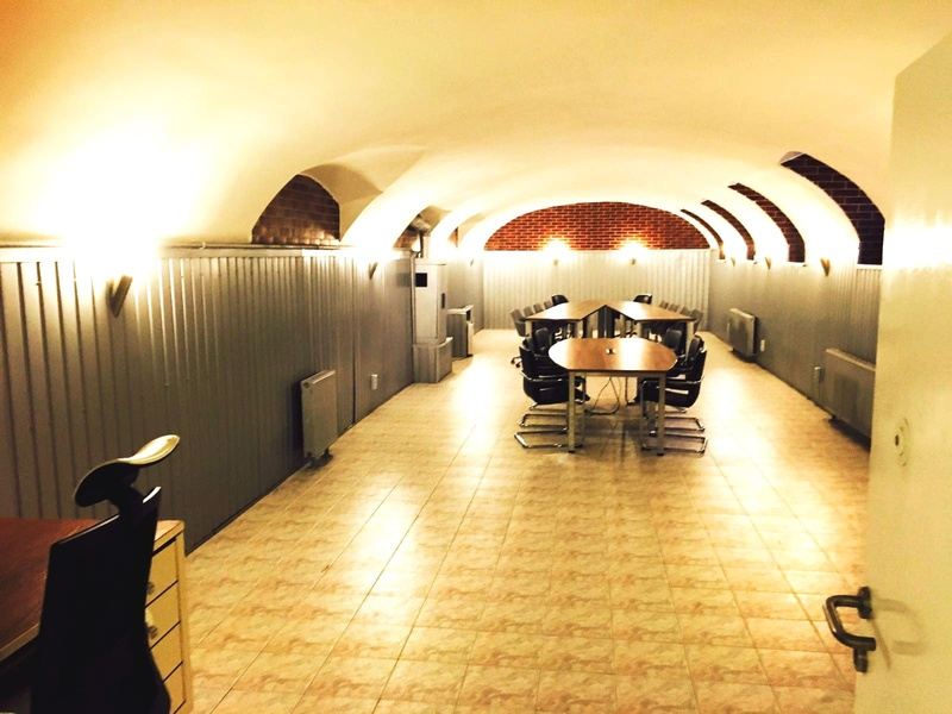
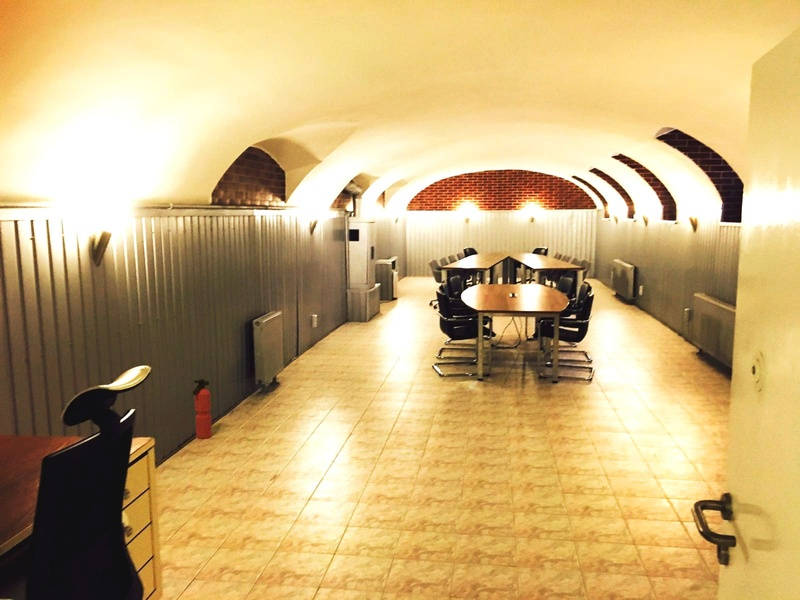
+ fire extinguisher (202, 408)
